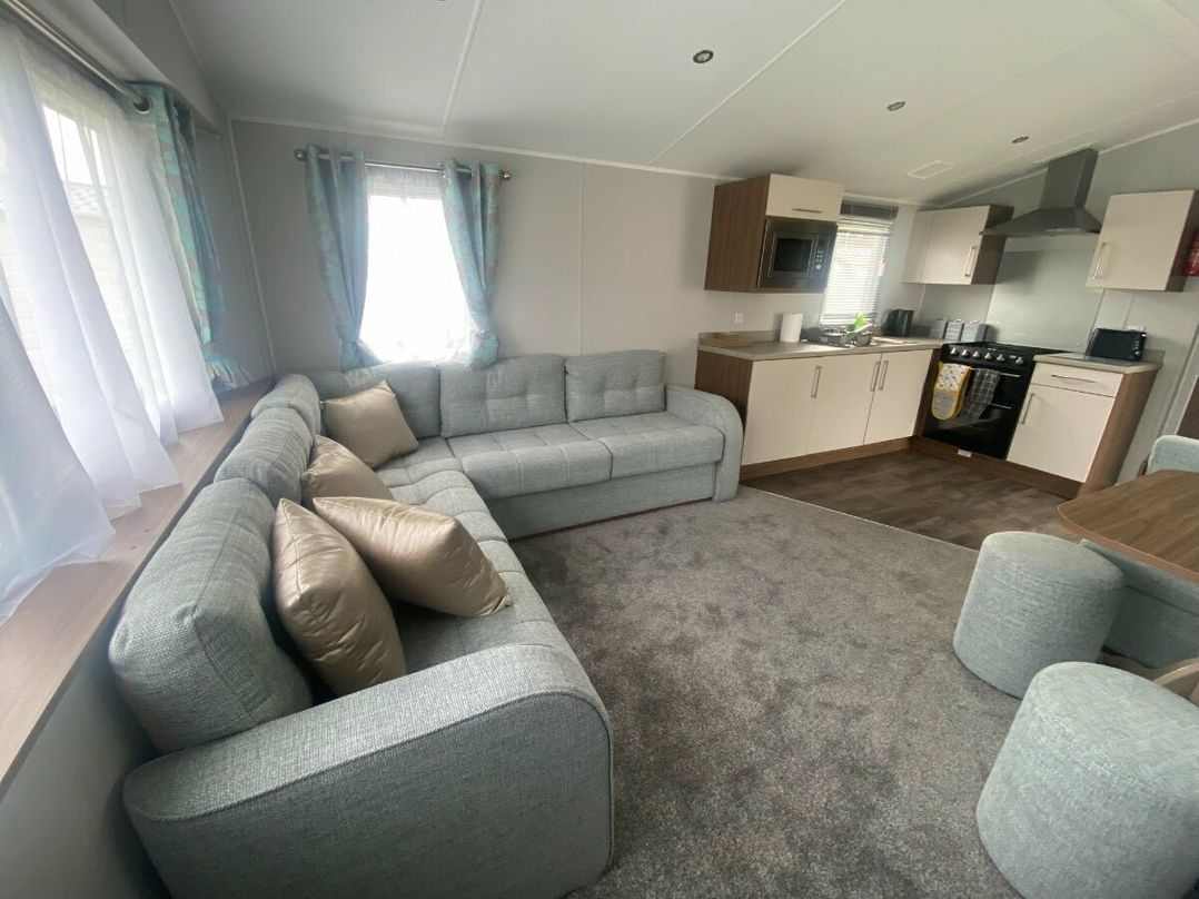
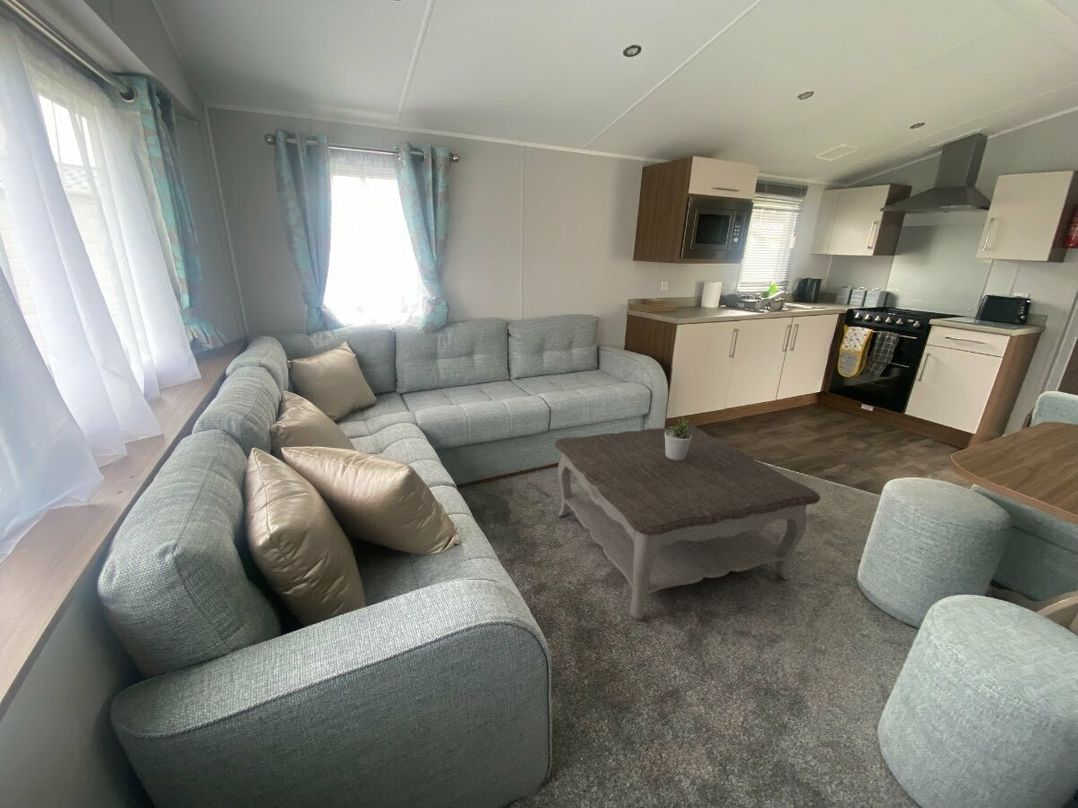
+ coffee table (667, 504)
+ potted plant (678, 437)
